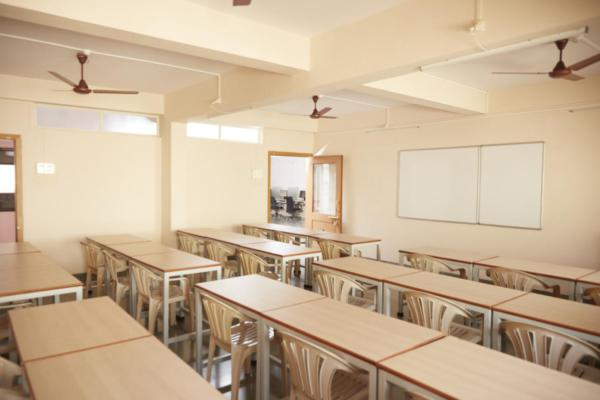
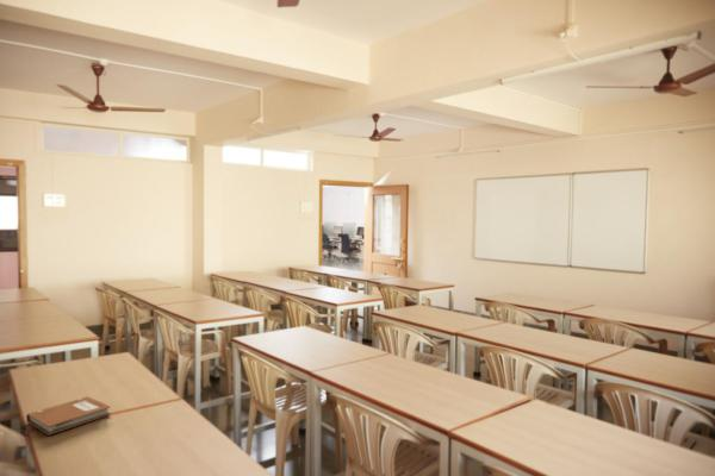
+ notebook (70, 413)
